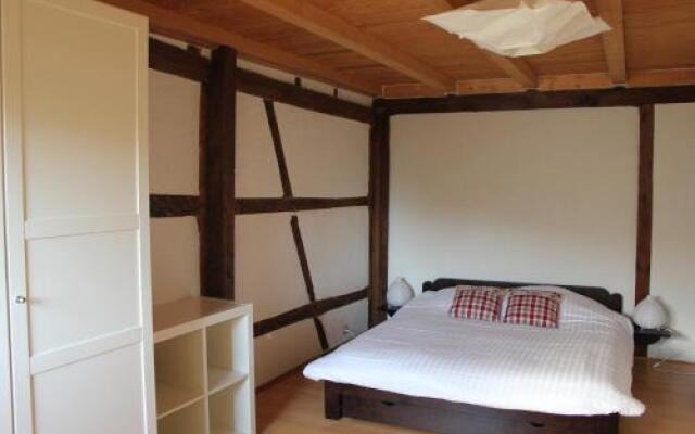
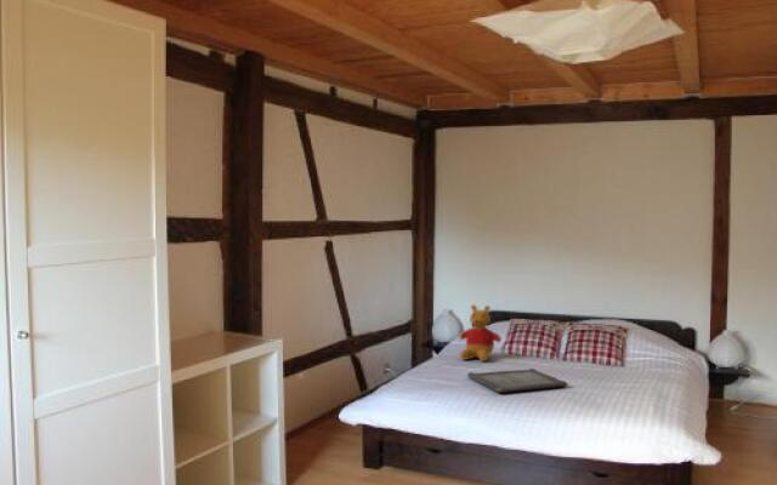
+ serving tray (516, 380)
+ stuffed bear (477, 332)
